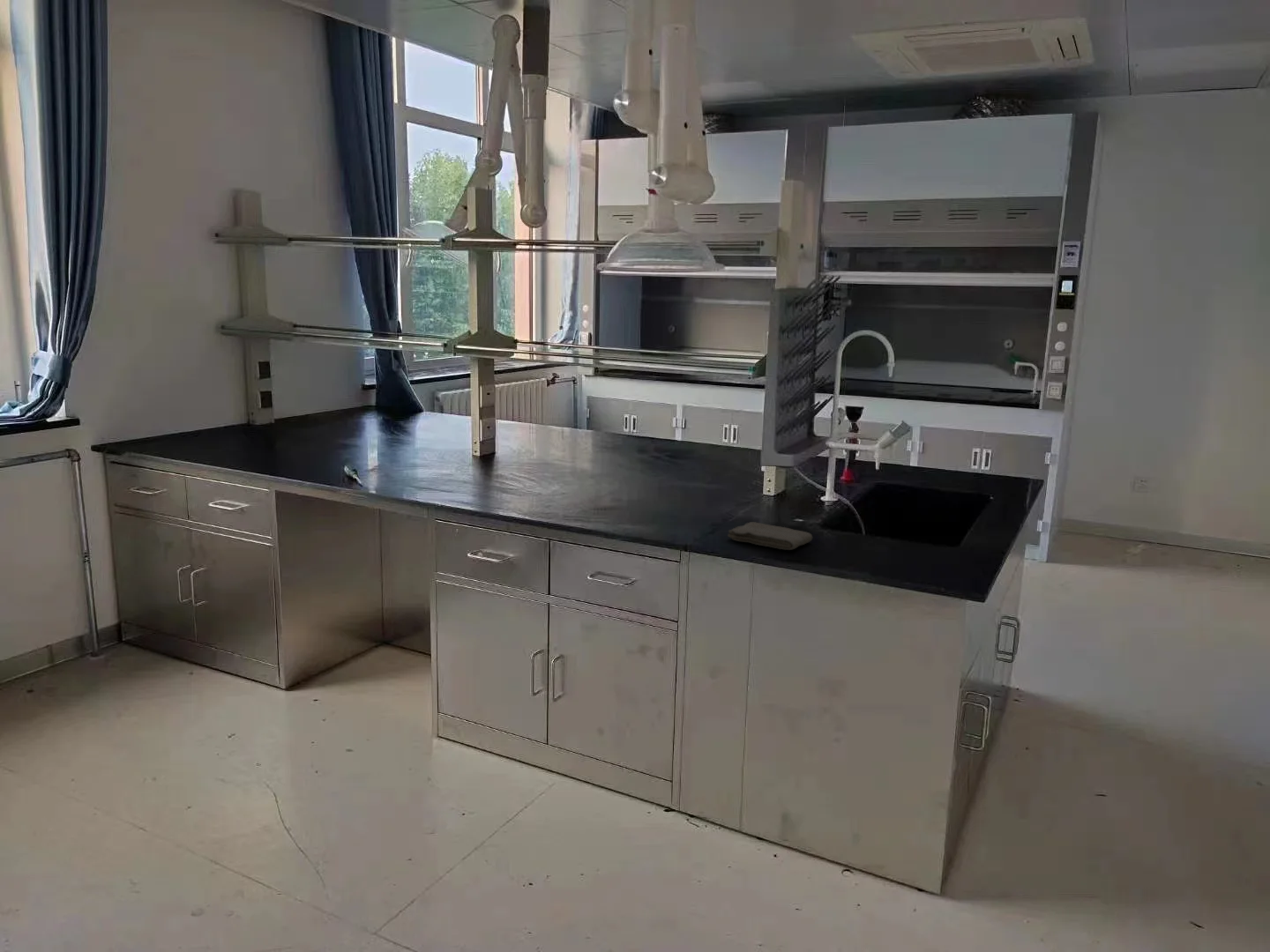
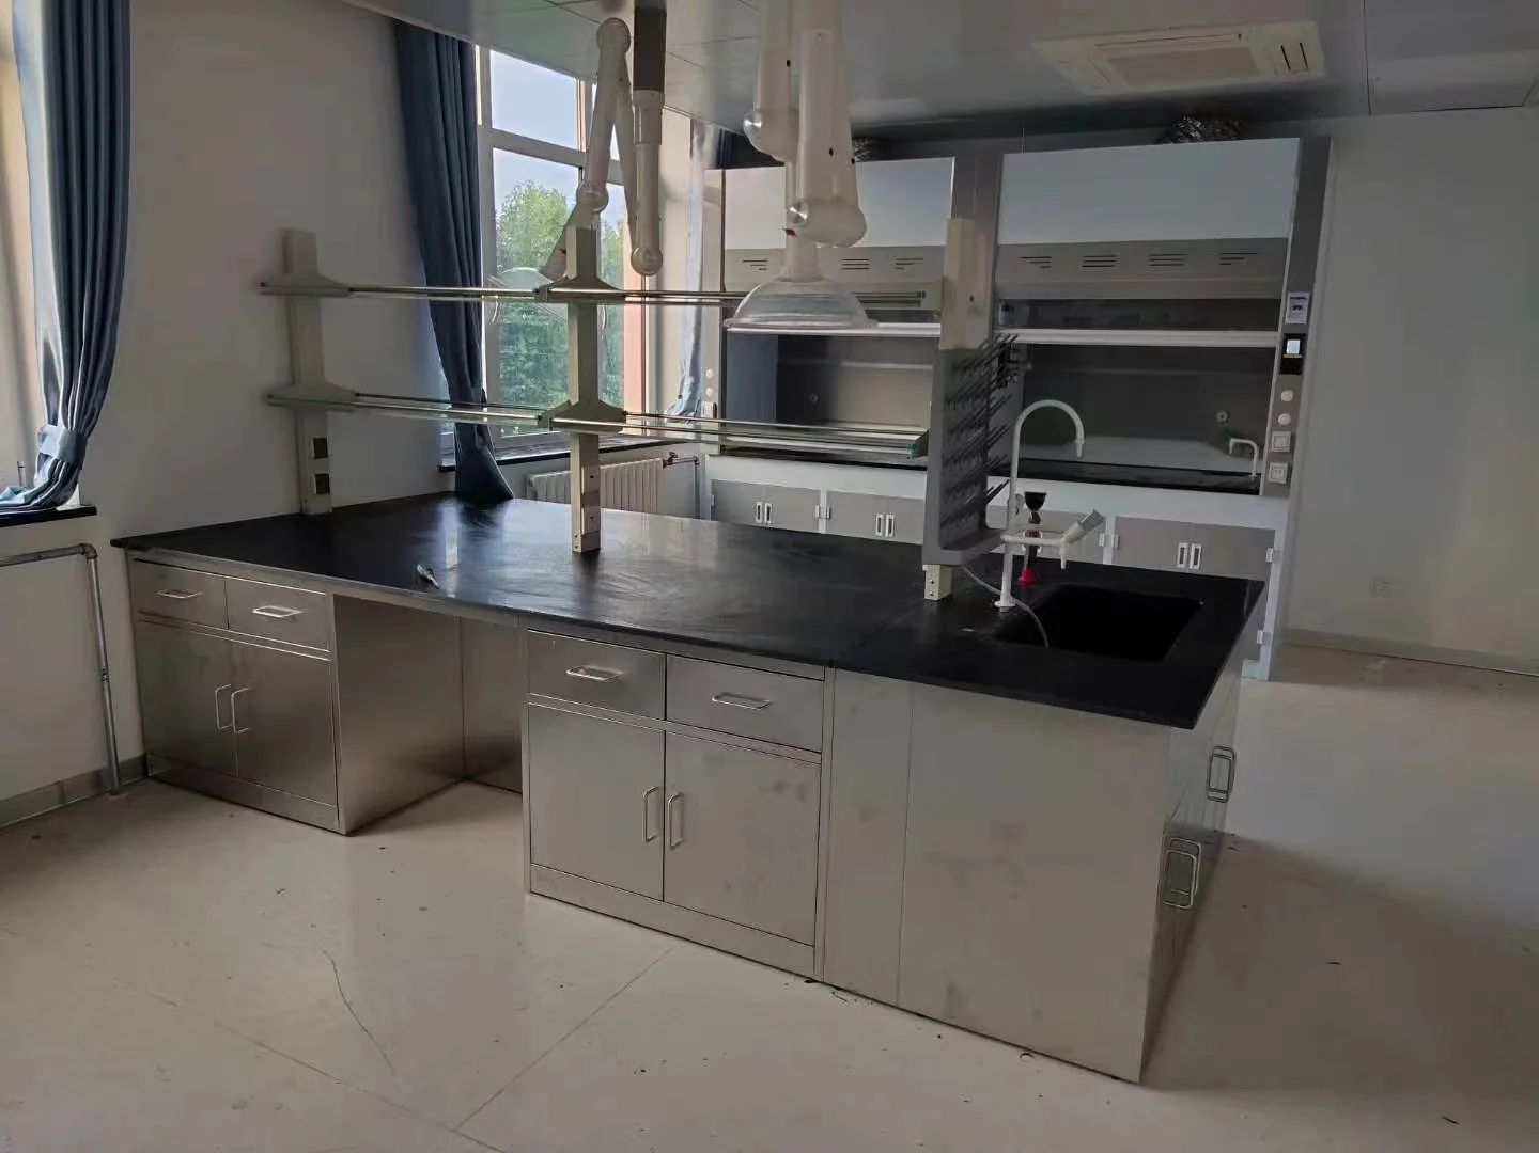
- washcloth (769, 534)
